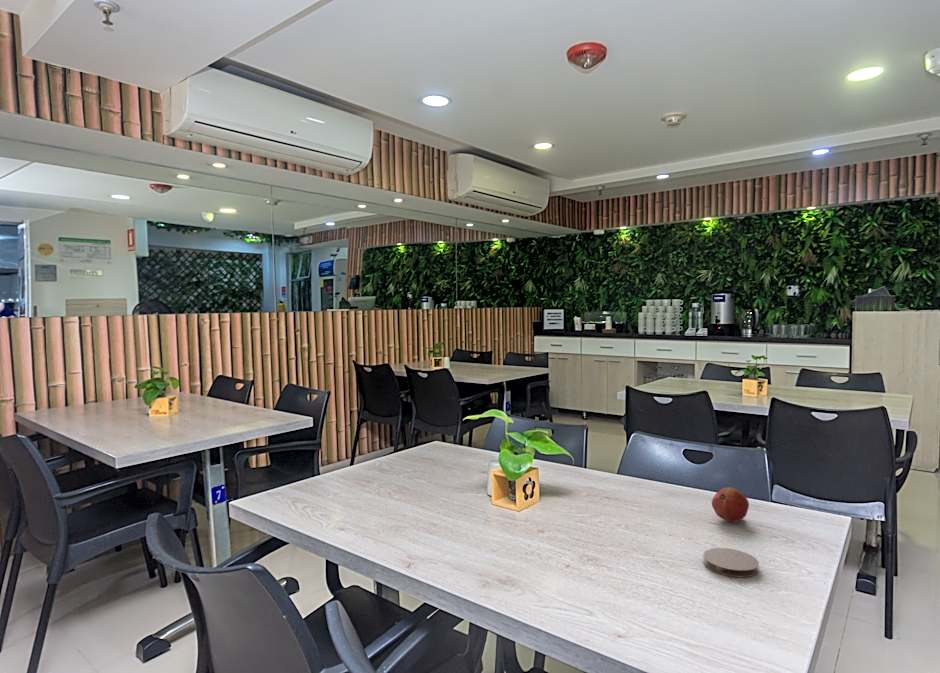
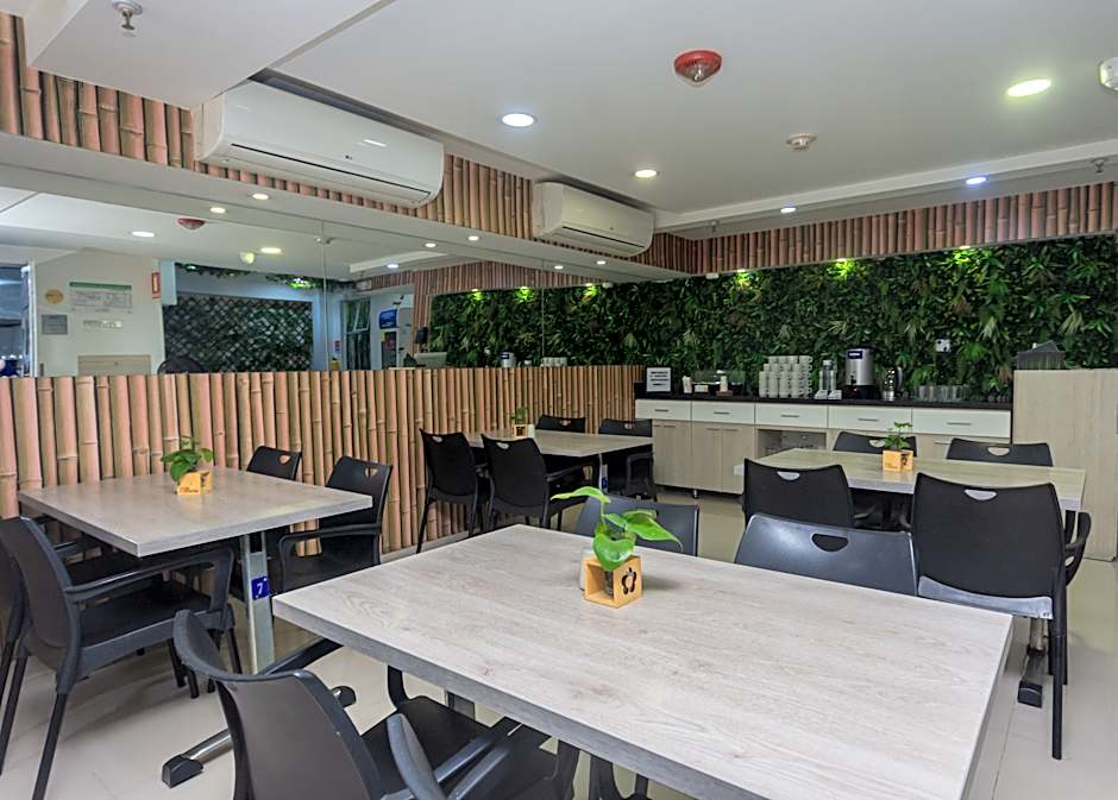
- fruit (730, 504)
- coaster (730, 561)
